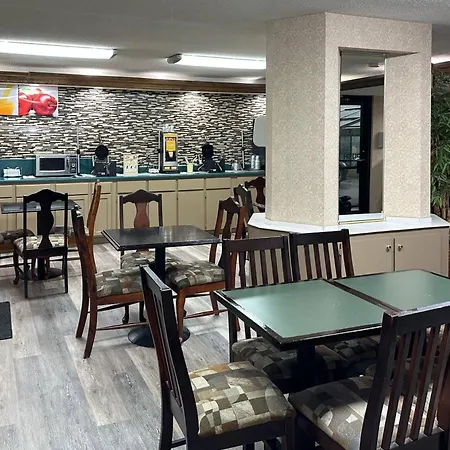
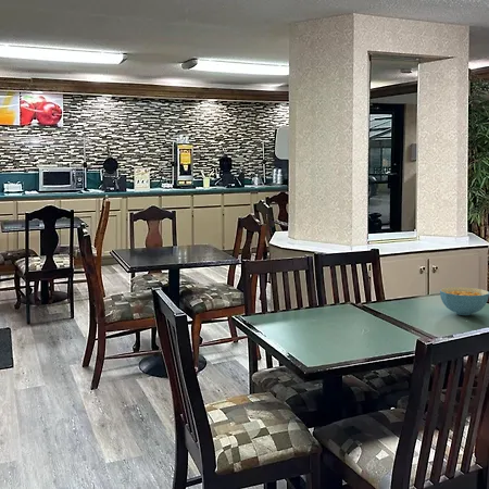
+ cereal bowl (463, 302)
